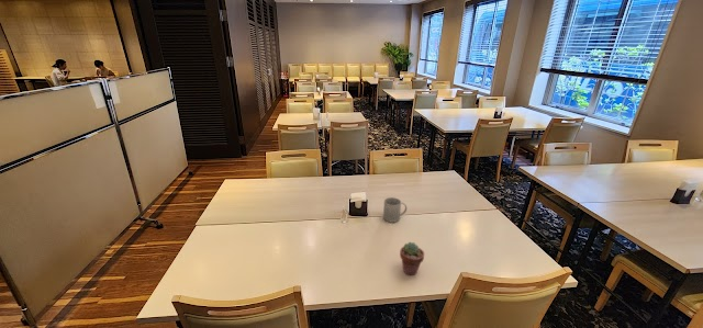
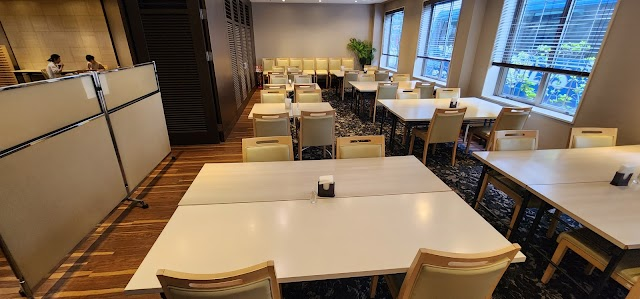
- mug (395, 208)
- potted succulent (411, 257)
